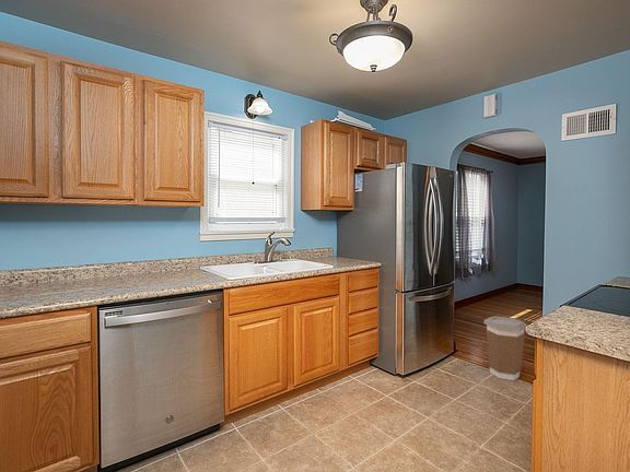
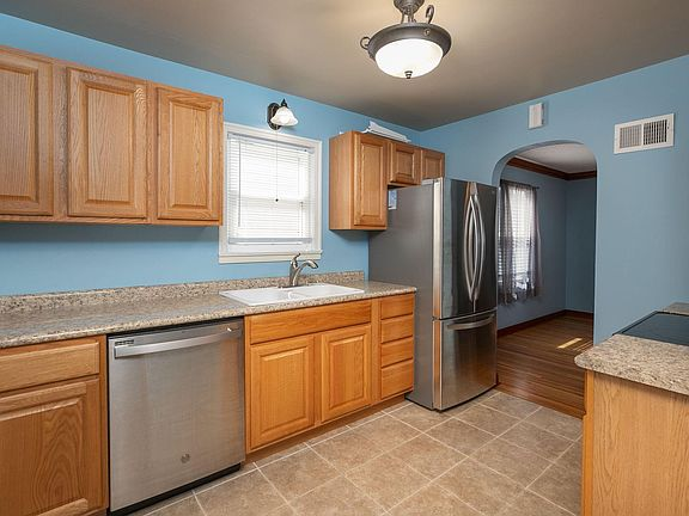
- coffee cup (504, 347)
